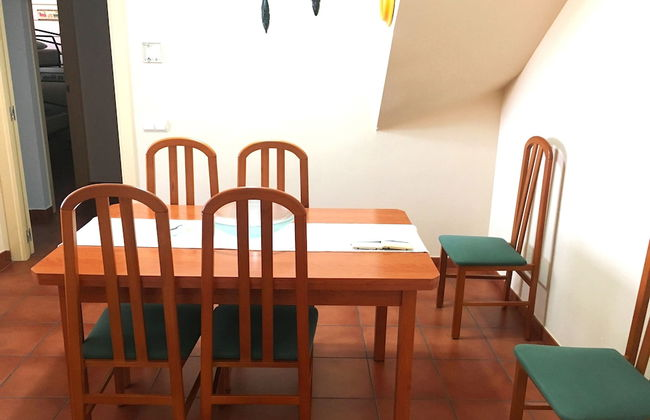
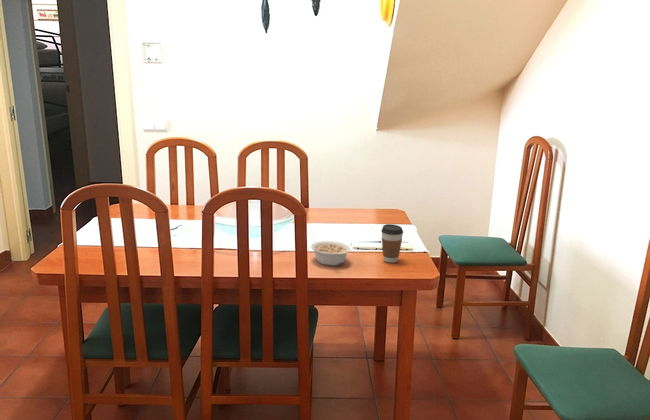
+ coffee cup (391, 243)
+ legume (331, 253)
